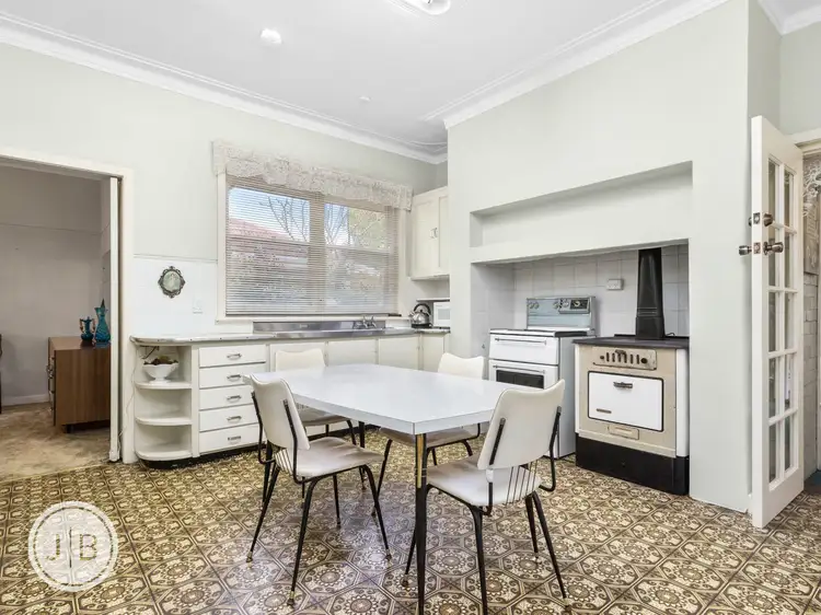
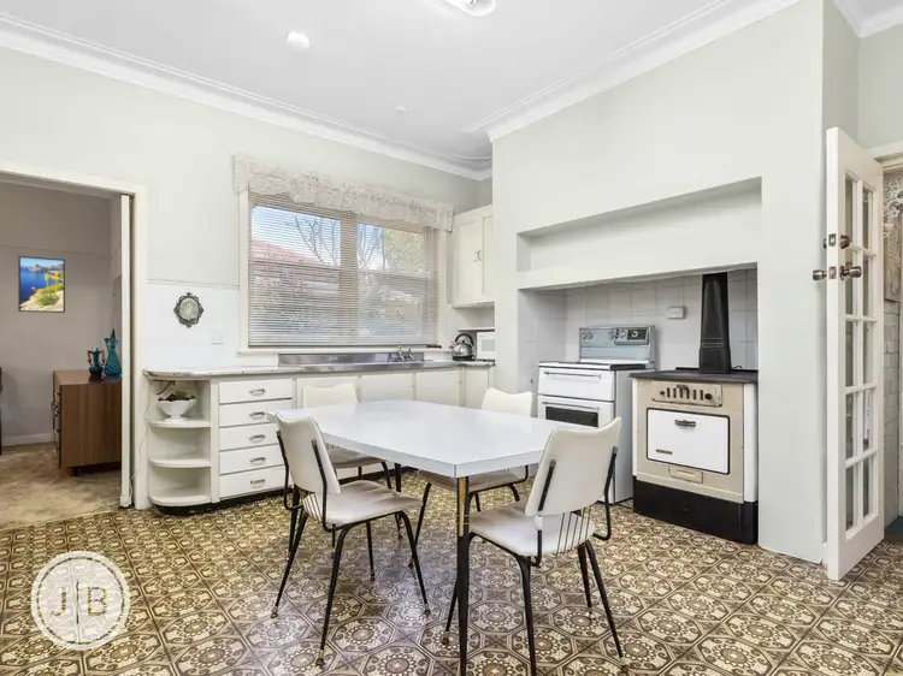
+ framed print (42, 284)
